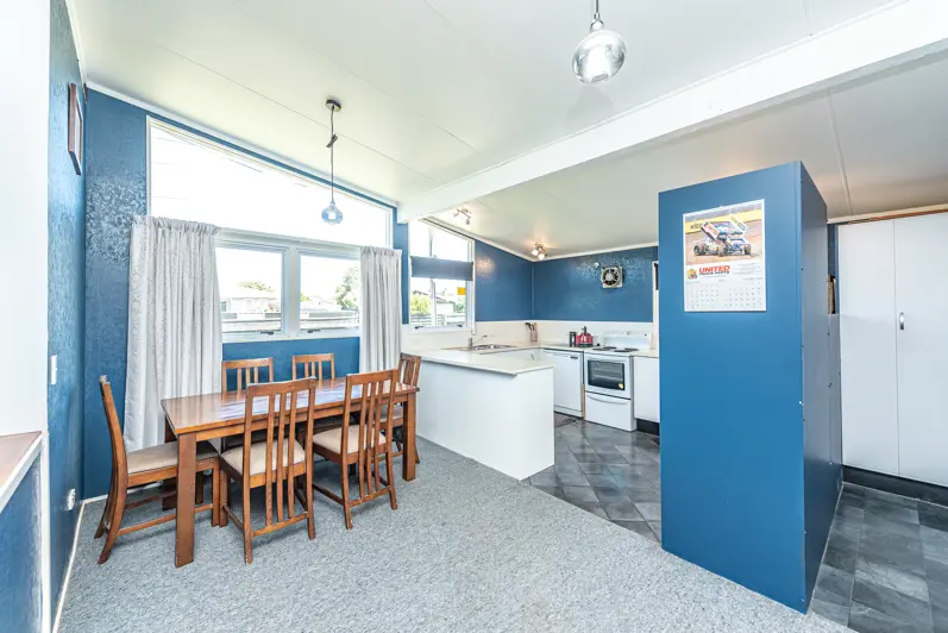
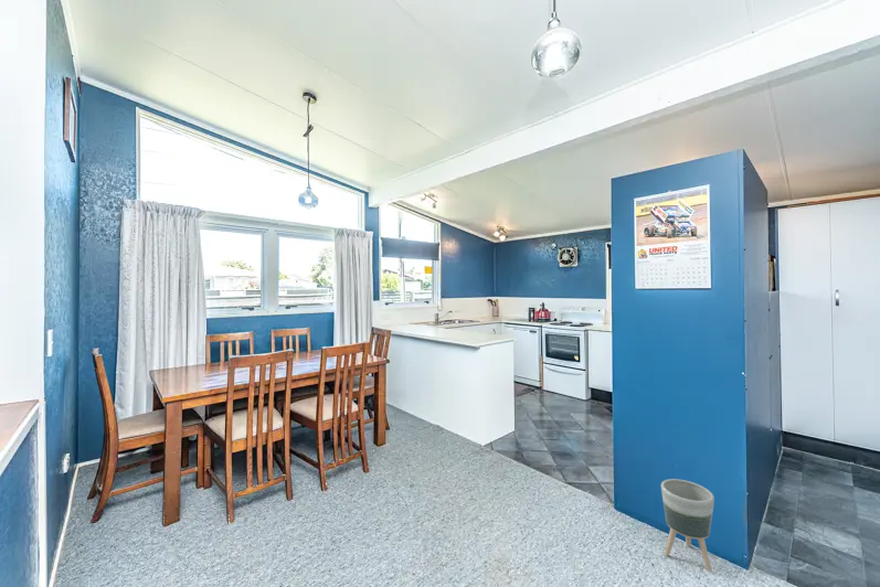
+ planter (687, 523)
